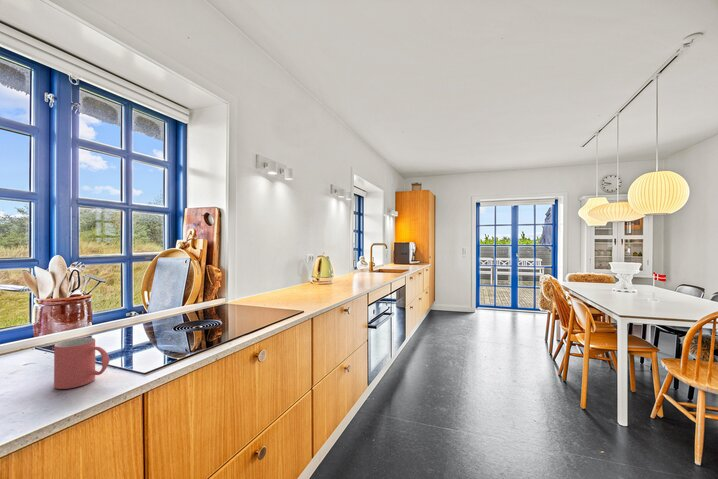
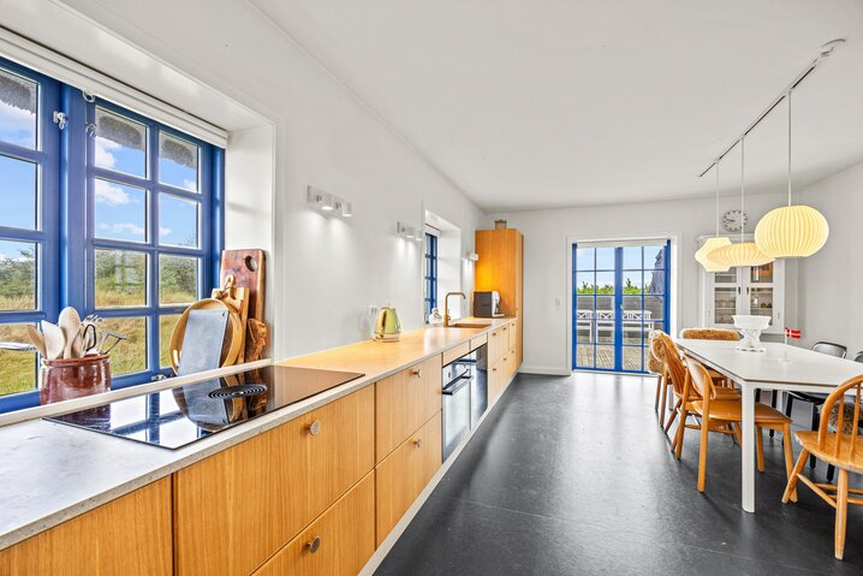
- mug (83, 362)
